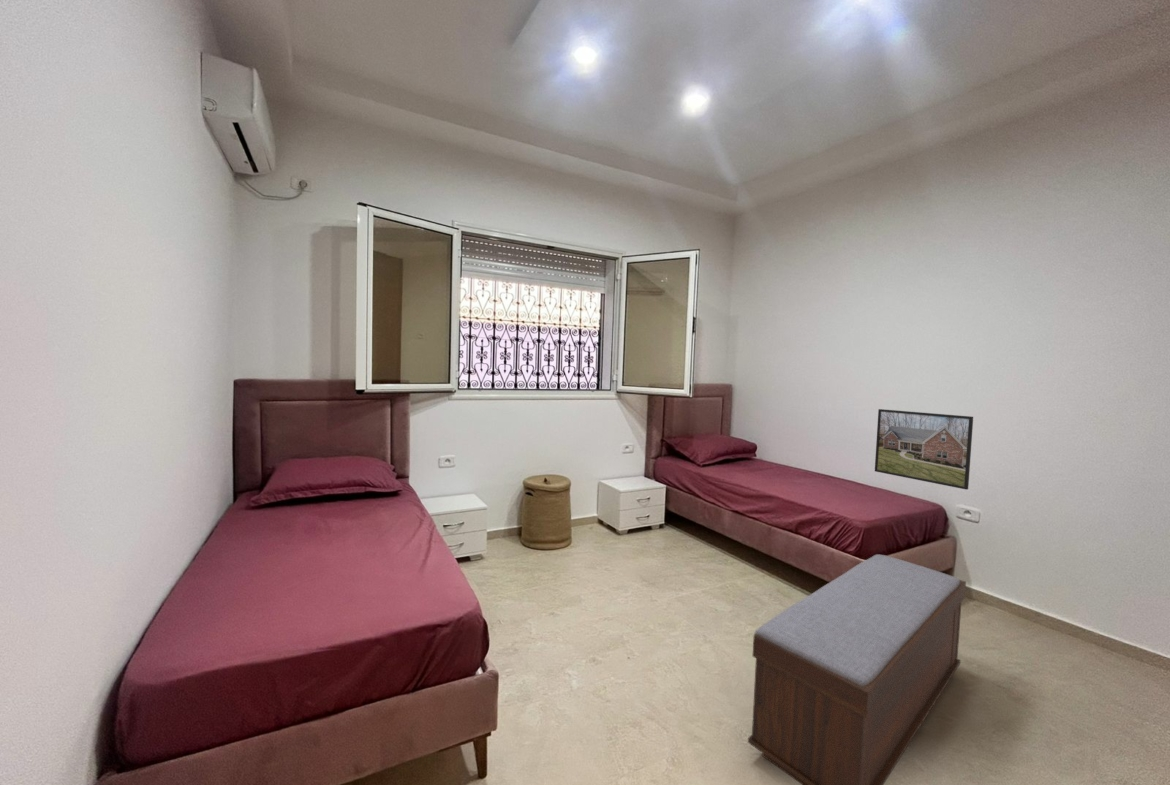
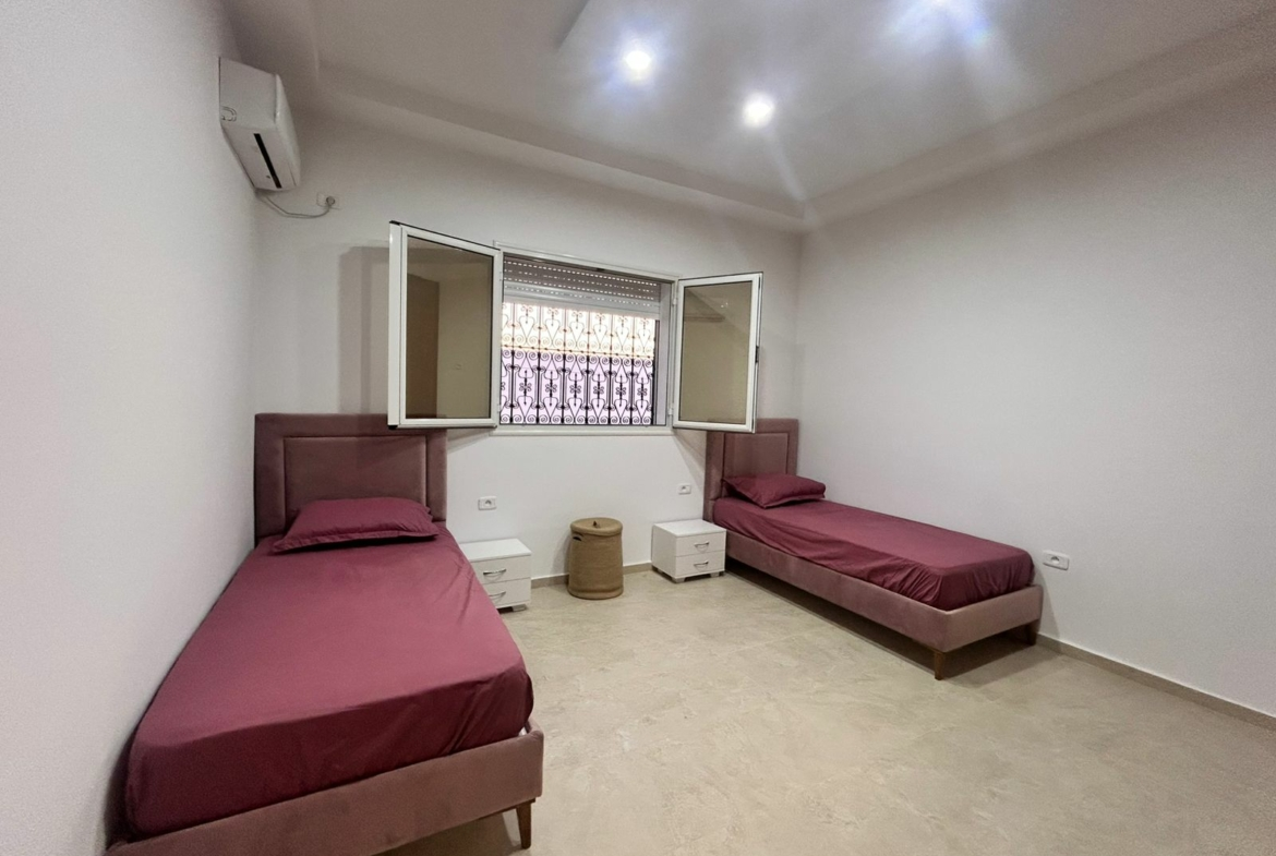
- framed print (919, 446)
- bench (869, 652)
